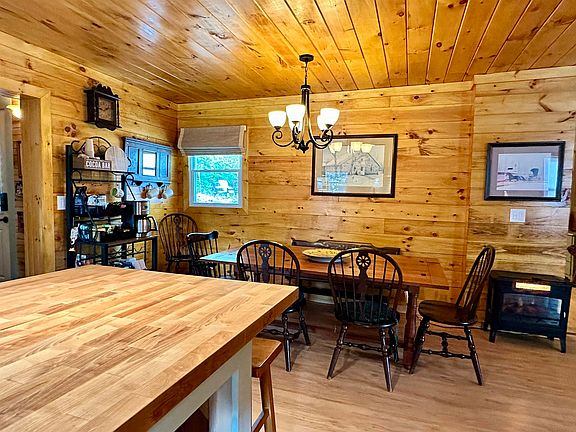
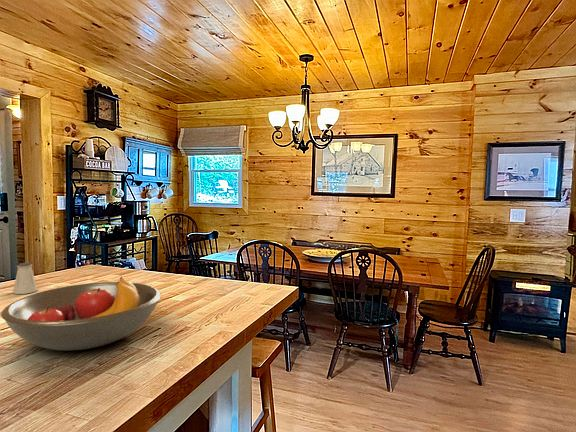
+ saltshaker (25, 277)
+ fruit bowl (89, 313)
